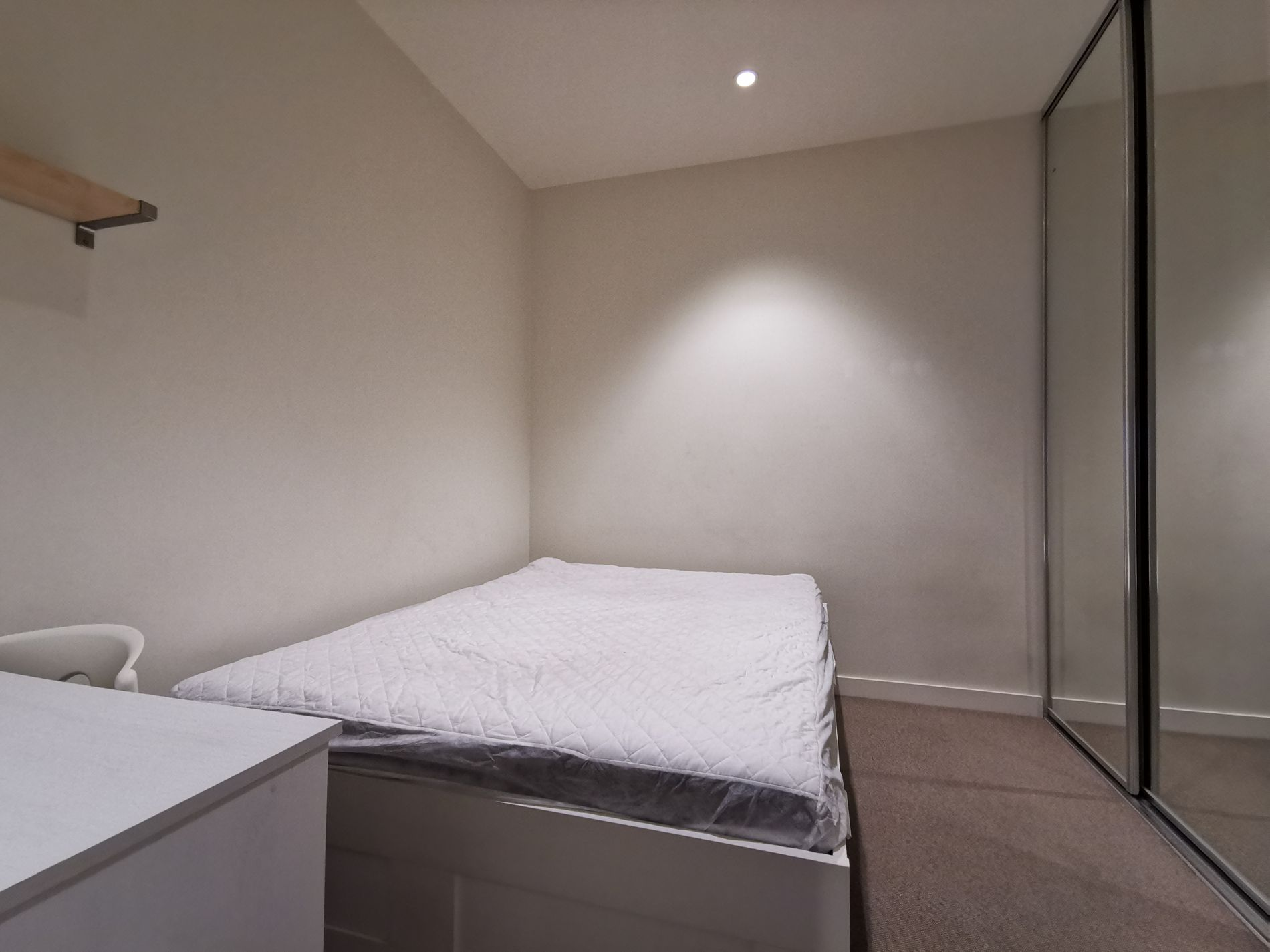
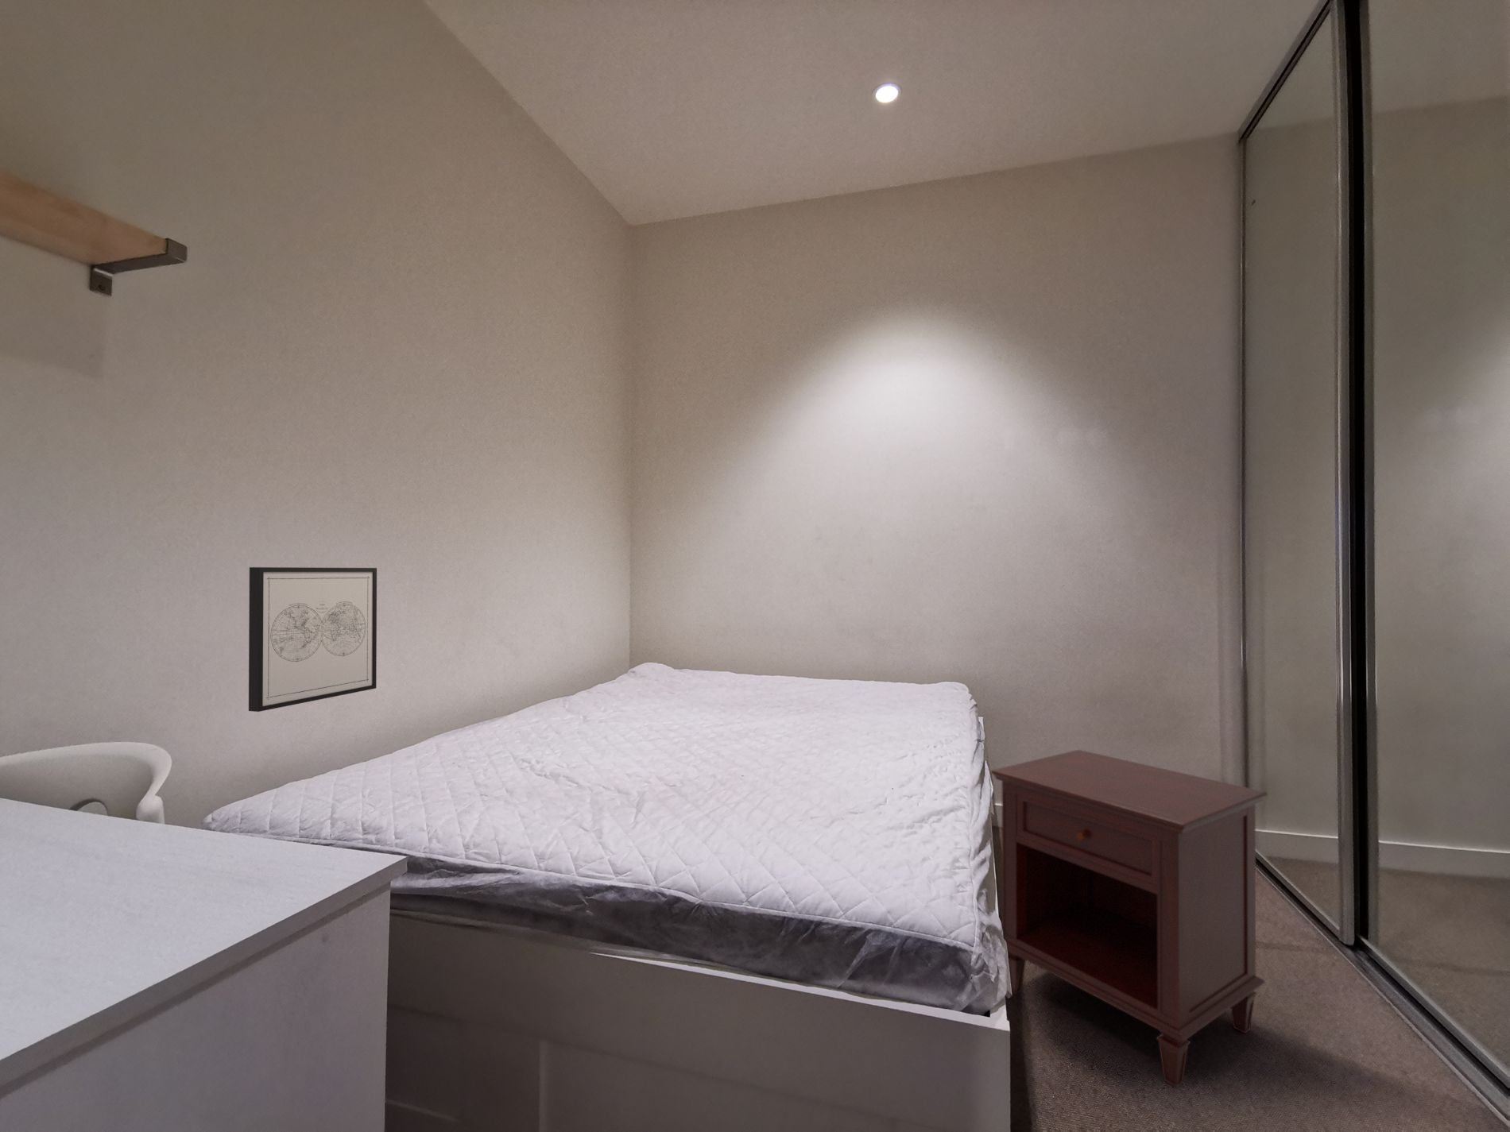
+ wall art (317, 633)
+ nightstand (1122, 894)
